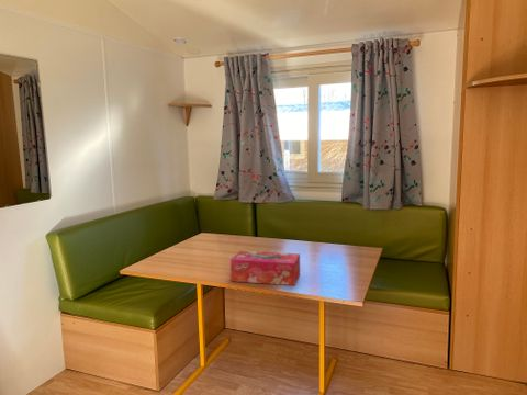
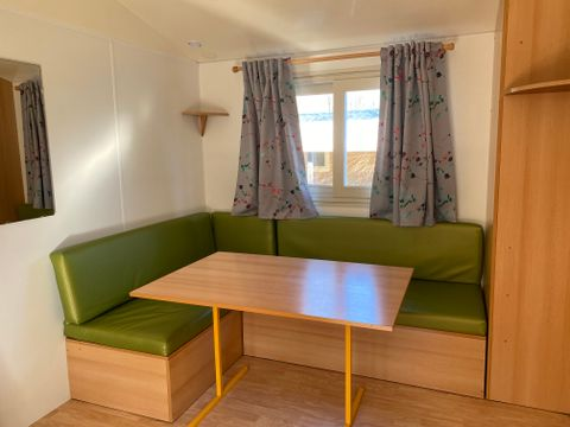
- tissue box (266, 267)
